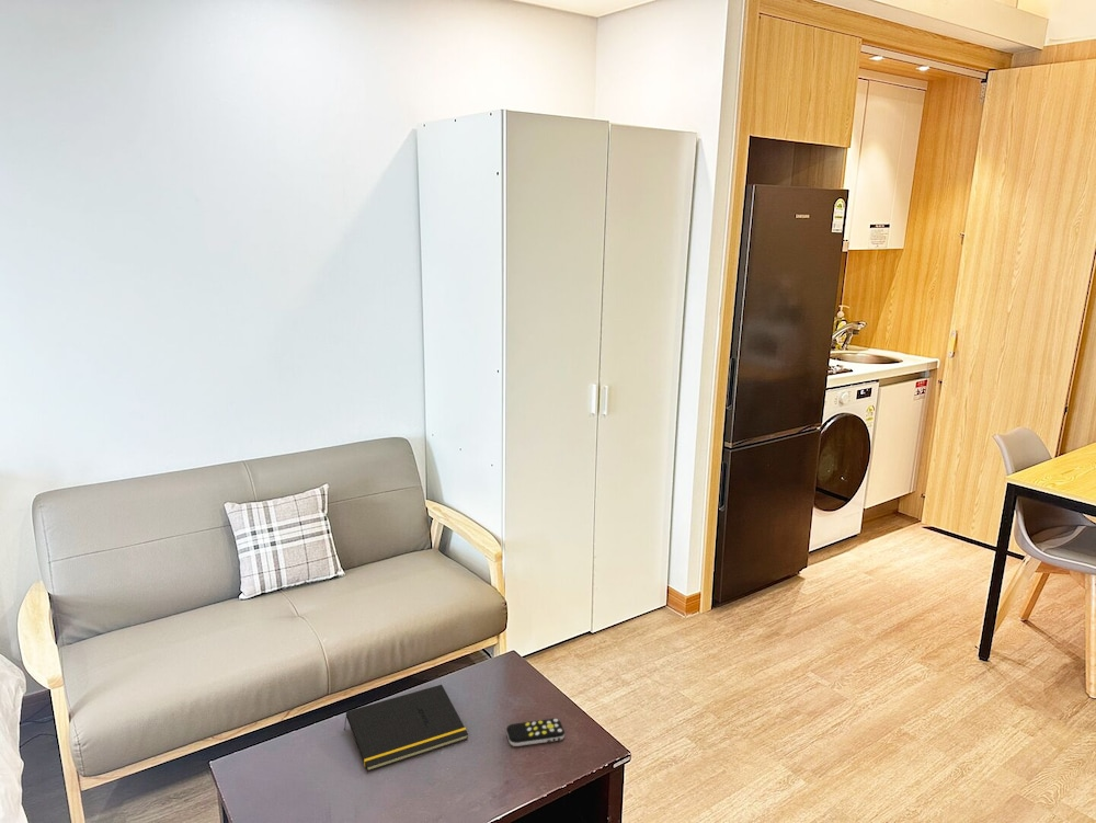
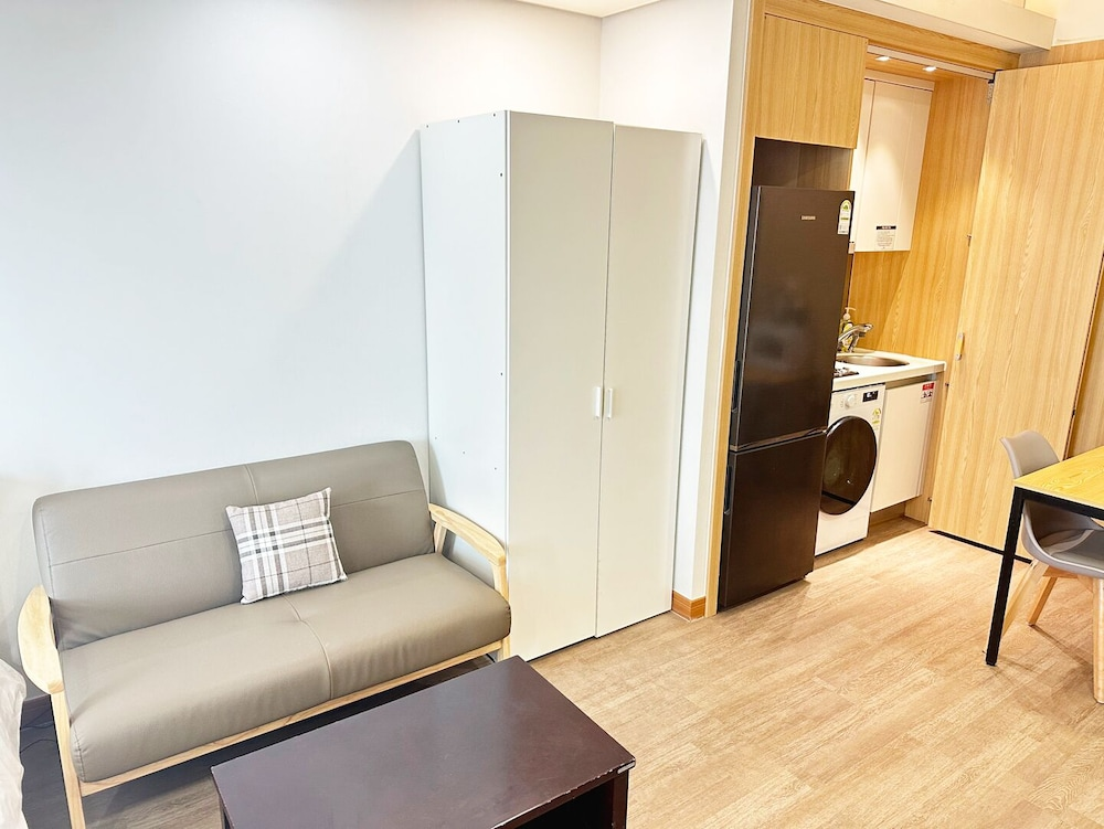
- notepad (407, 724)
- remote control (535, 731)
